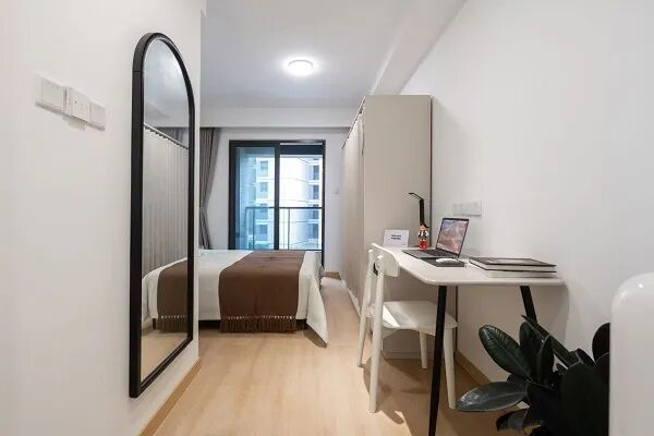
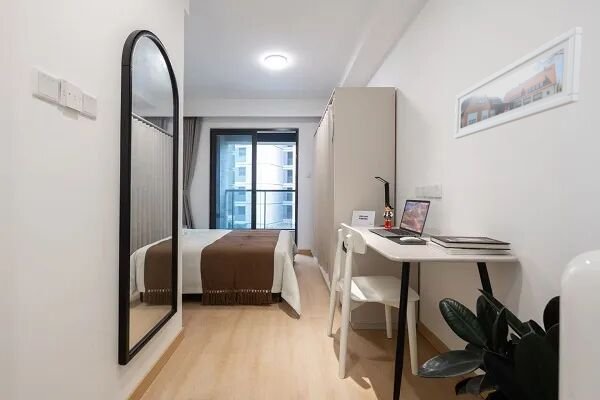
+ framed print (501, 97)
